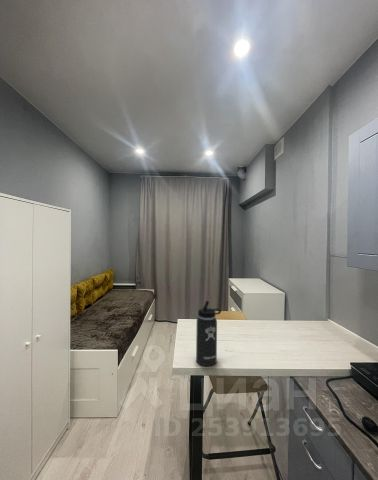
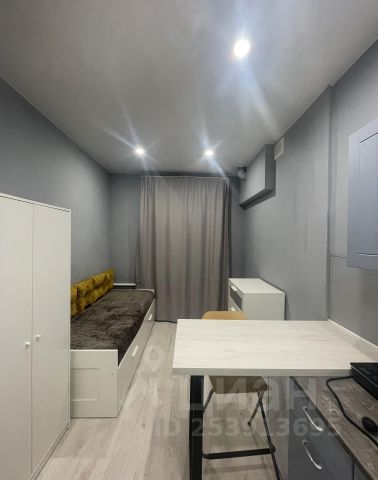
- thermos bottle (208, 330)
